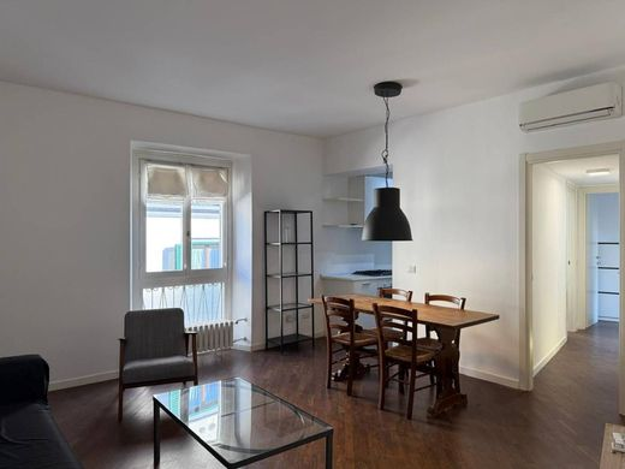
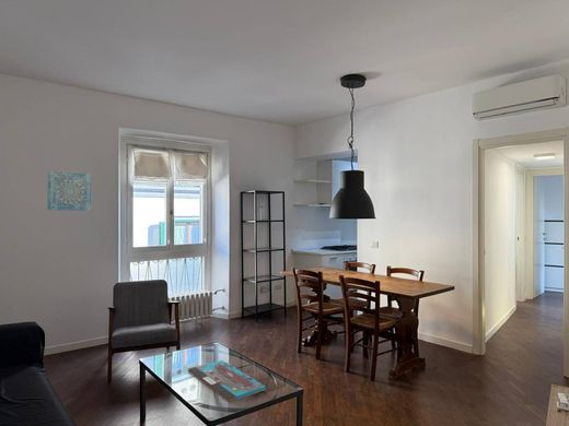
+ wall art (70, 191)
+ board game (224, 377)
